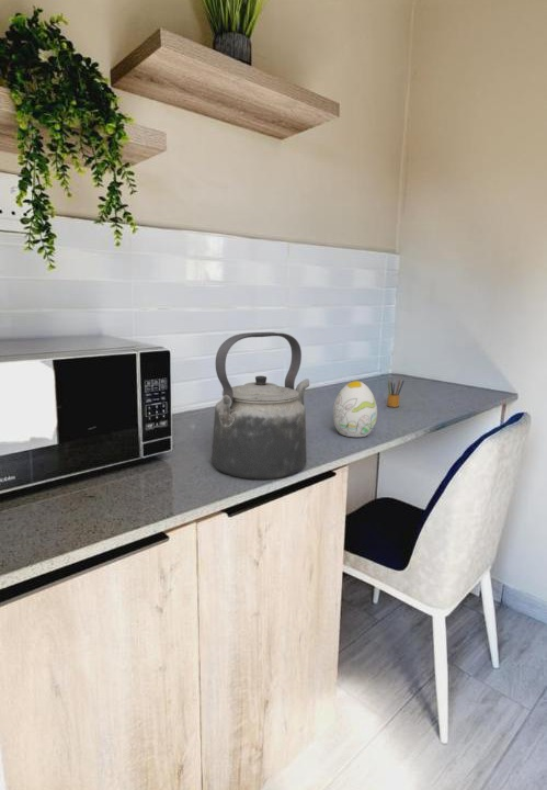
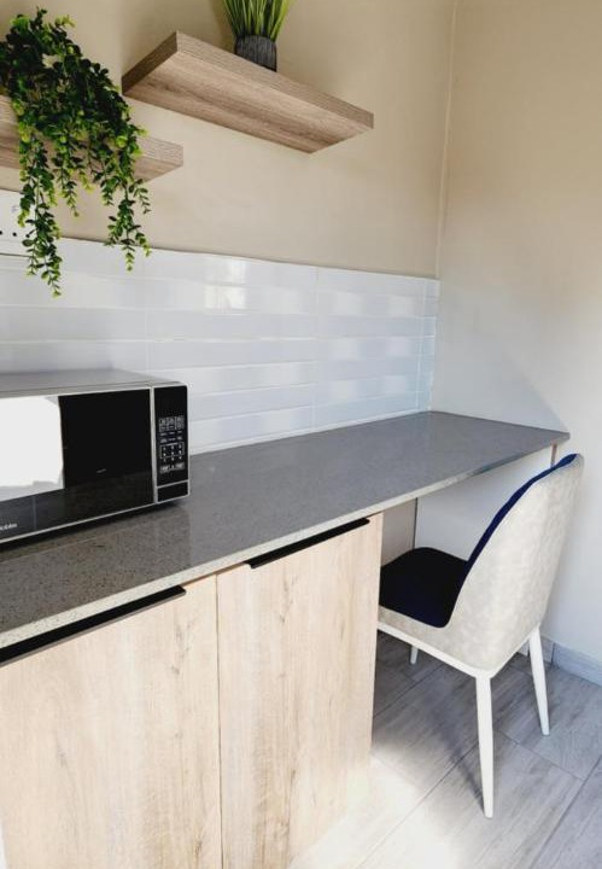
- decorative egg (355, 407)
- kettle (267, 398)
- pencil box (394, 392)
